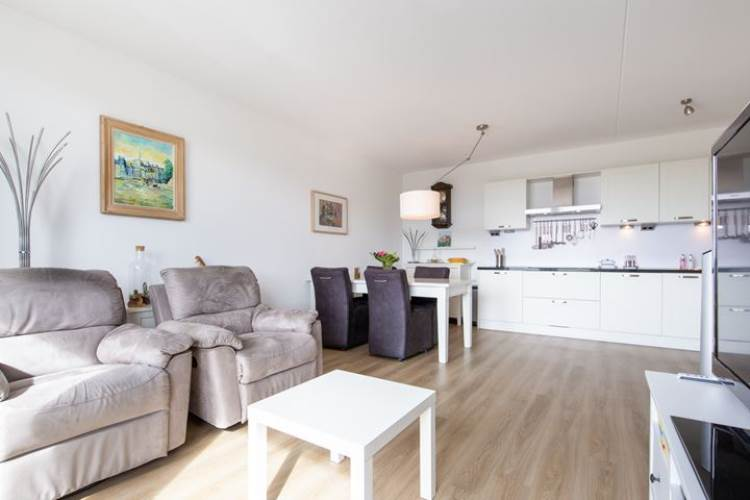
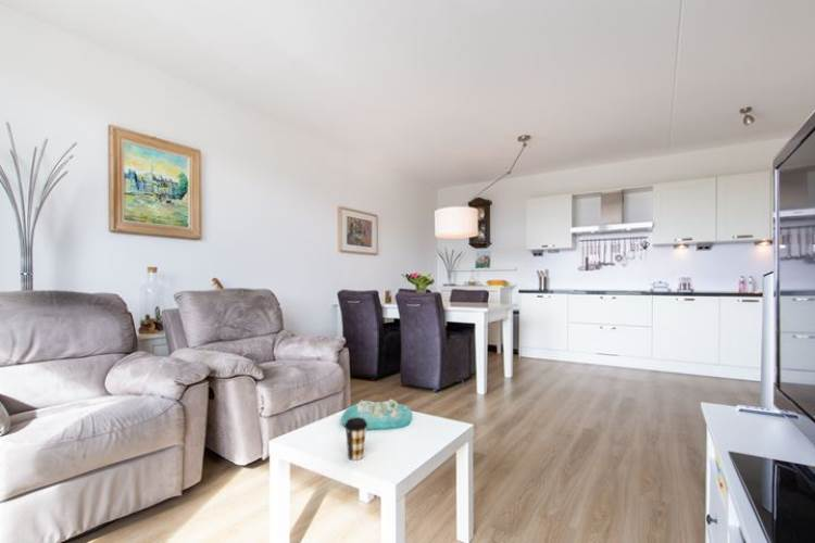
+ coffee cup (355, 439)
+ decorative tray (377, 403)
